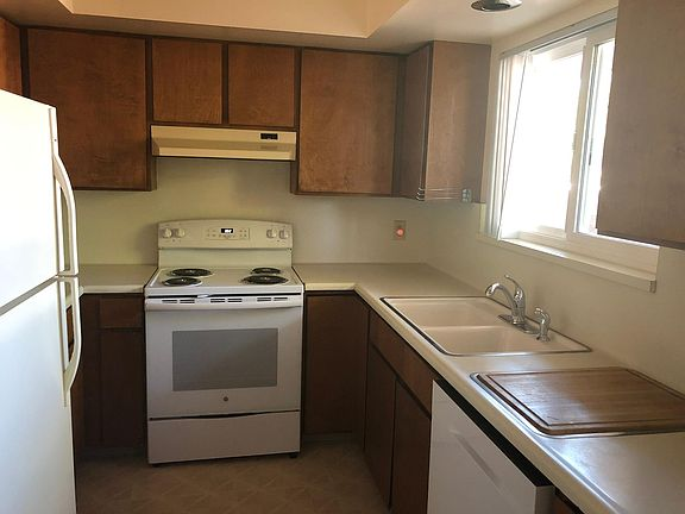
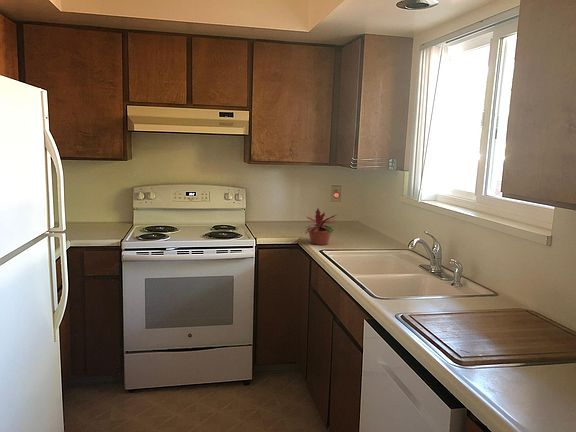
+ potted plant (320, 224)
